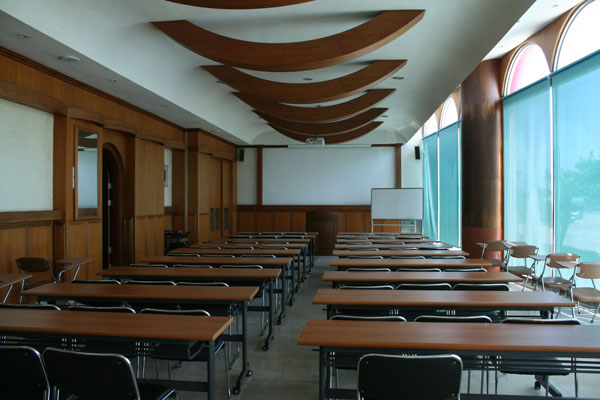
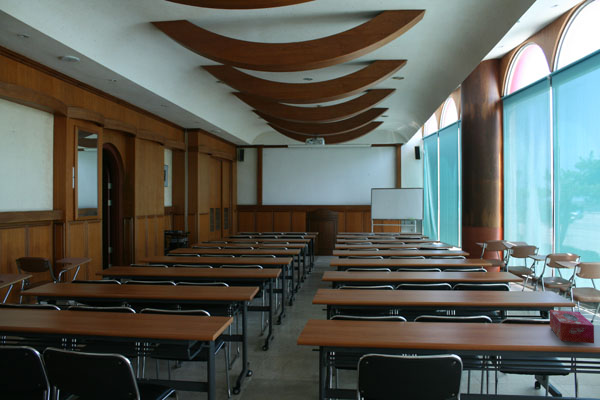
+ tissue box (570, 325)
